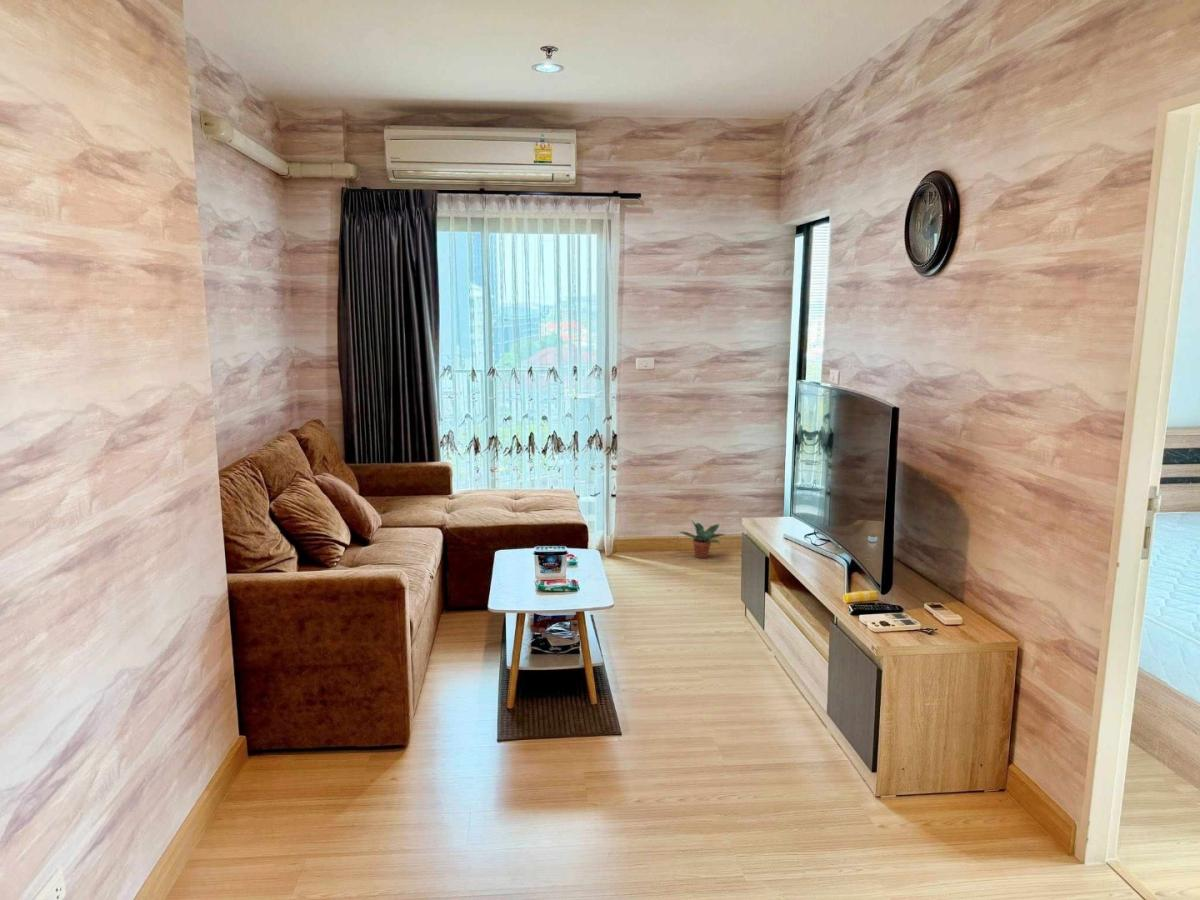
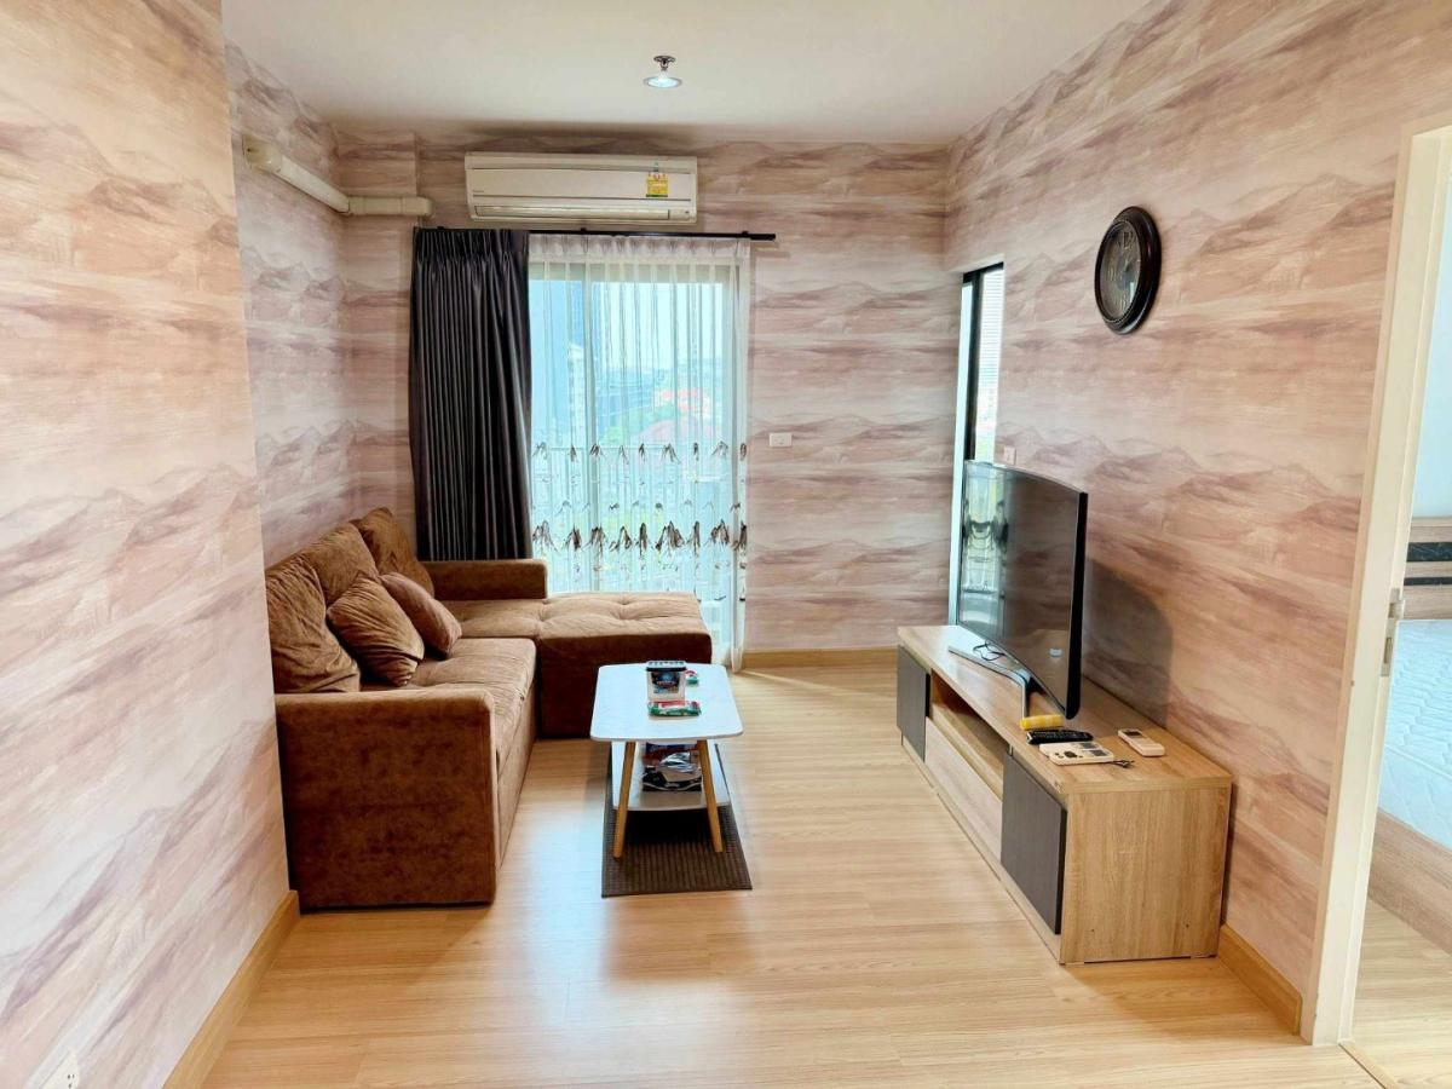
- potted plant (702, 538)
